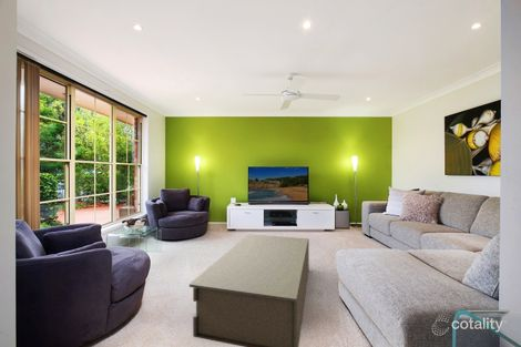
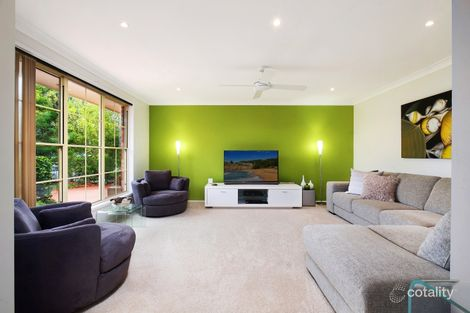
- coffee table (264, 275)
